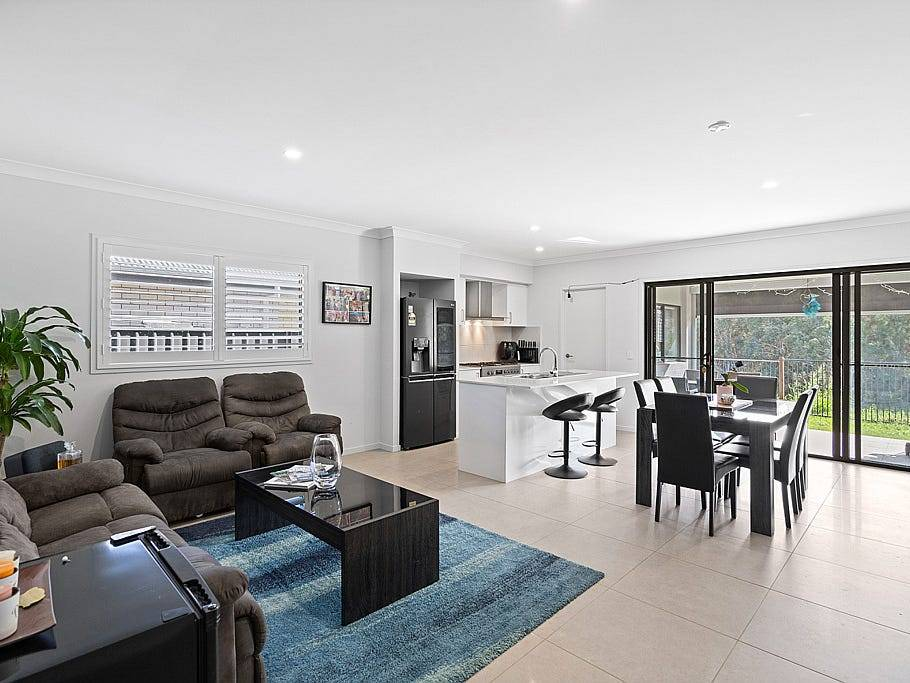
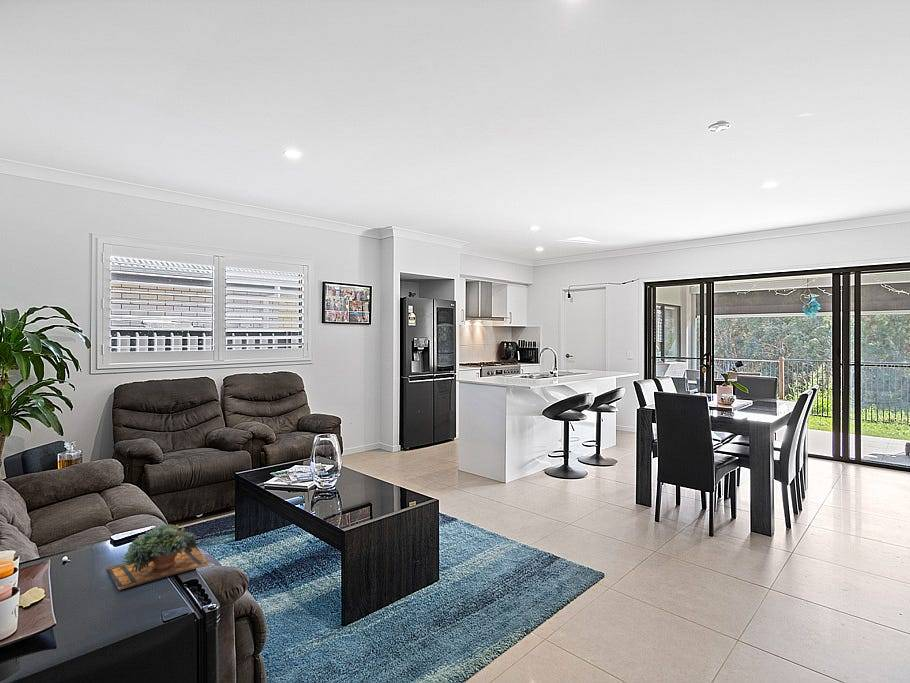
+ succulent plant (159, 545)
